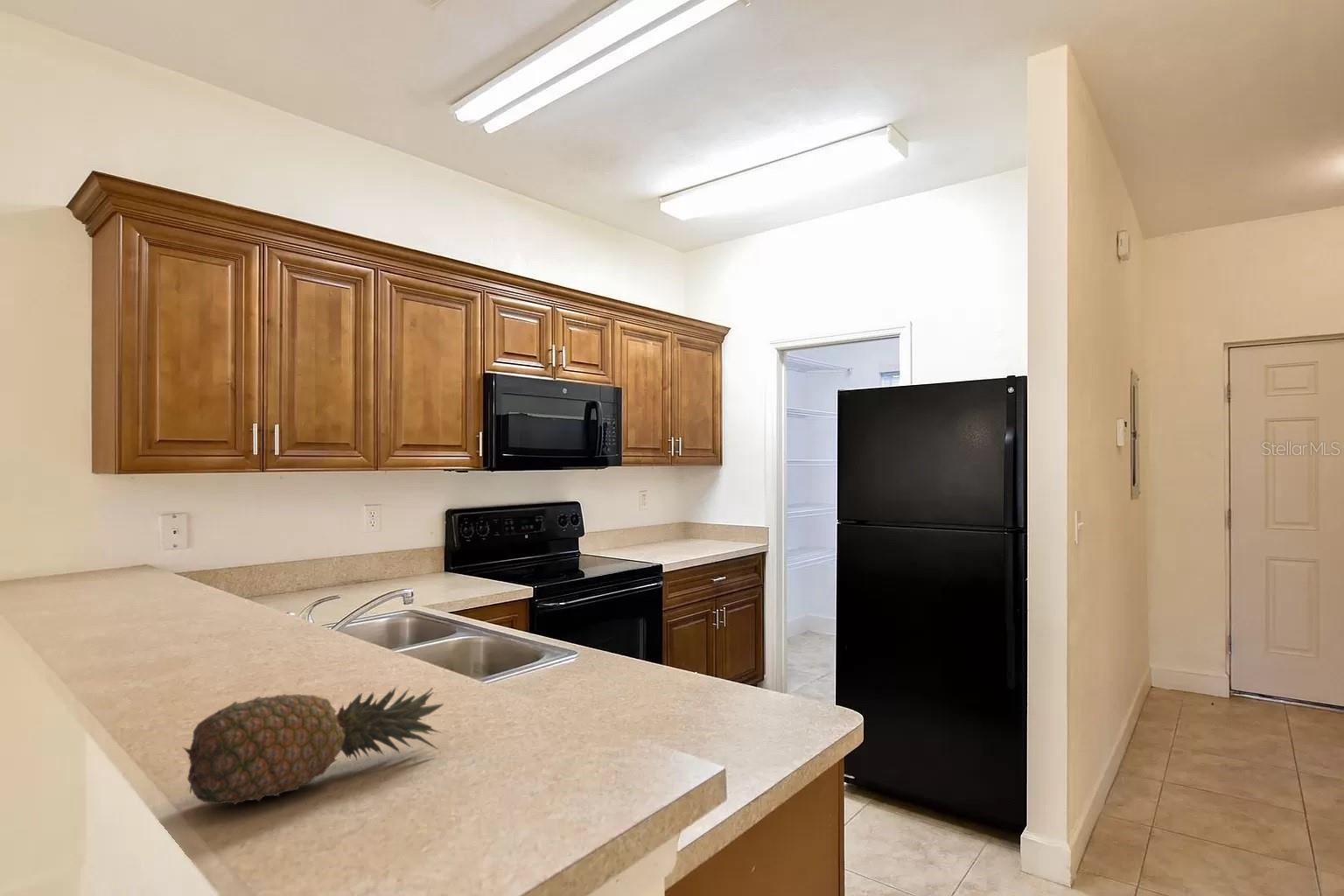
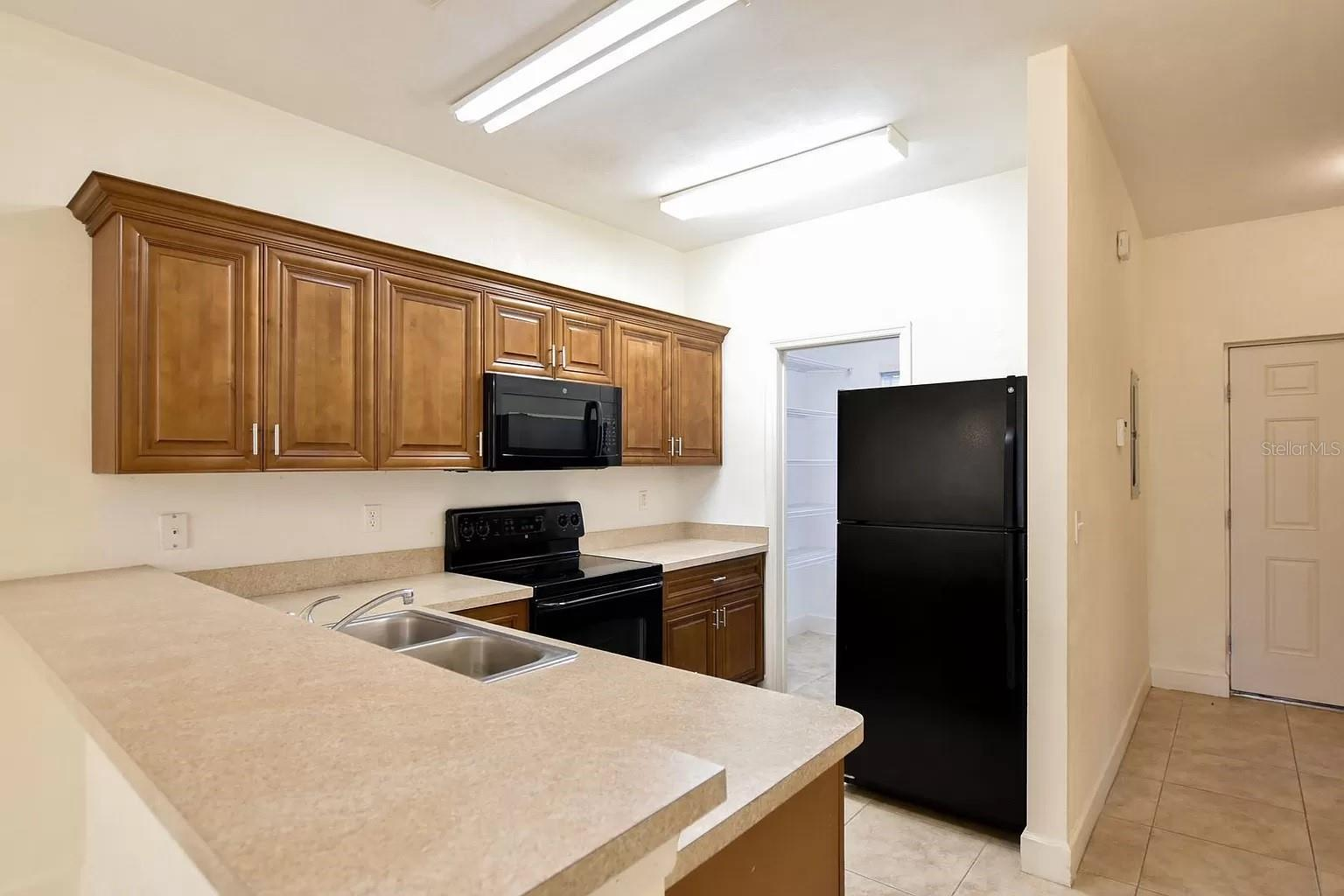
- fruit (327, 731)
